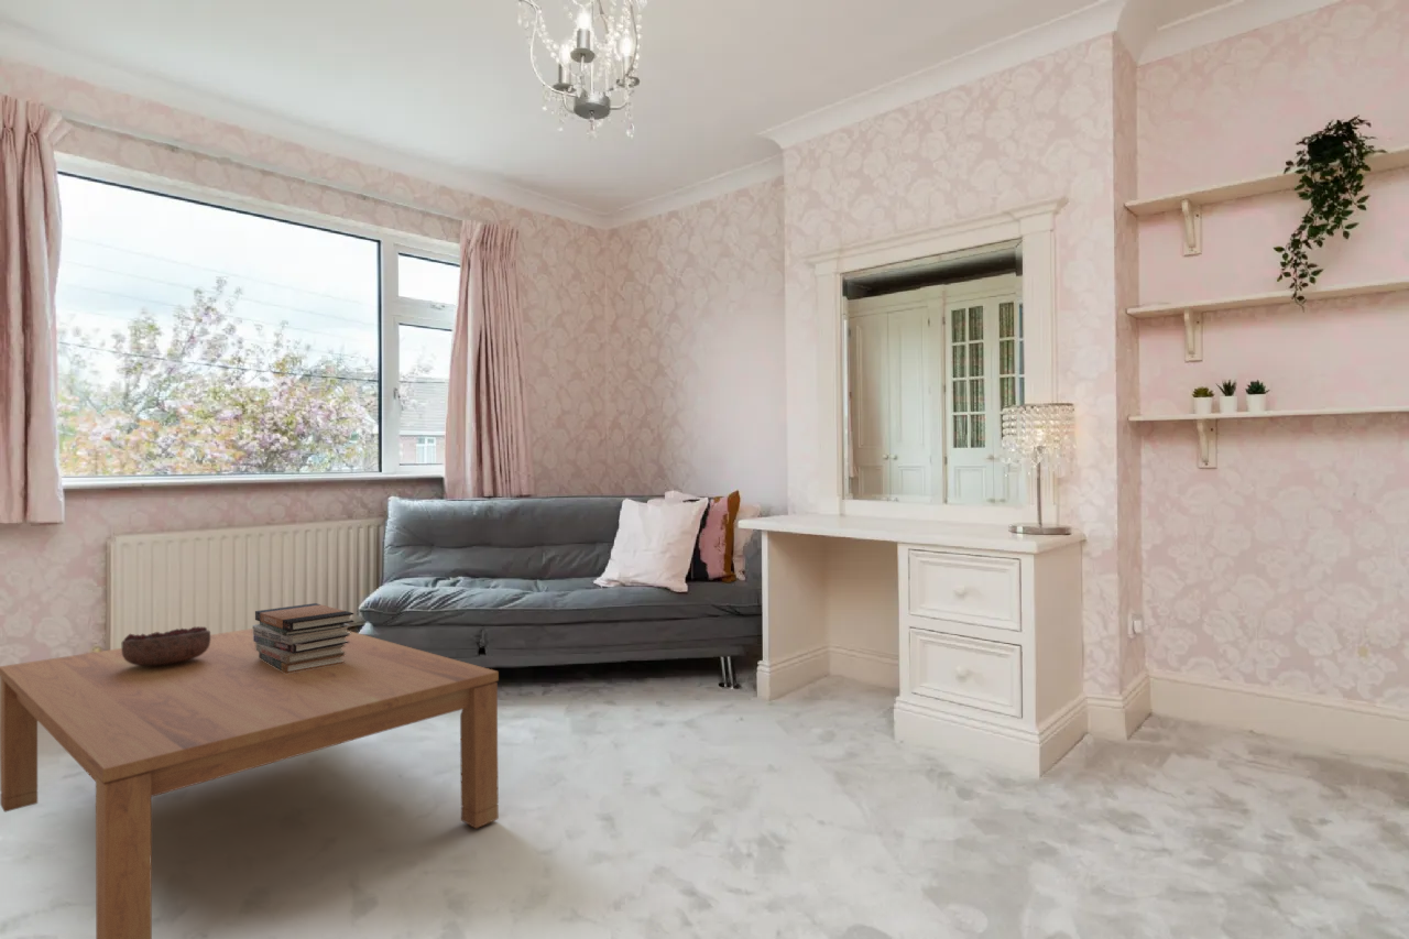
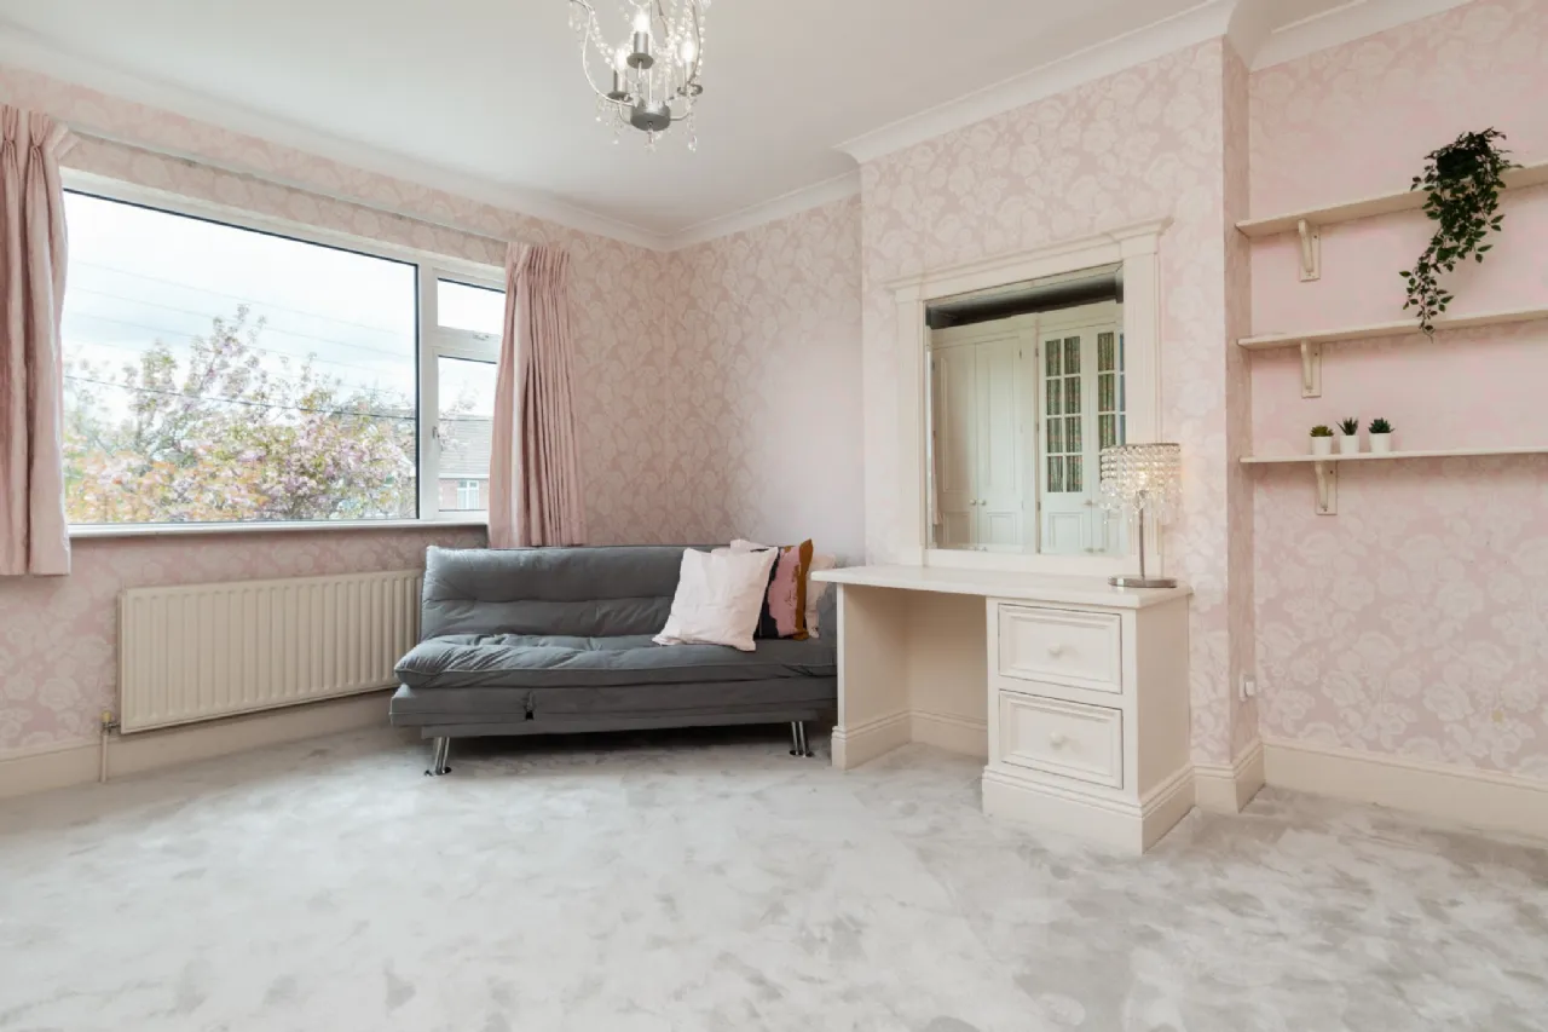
- coffee table (242, 740)
- decorative bowl (166, 644)
- book stack (302, 635)
